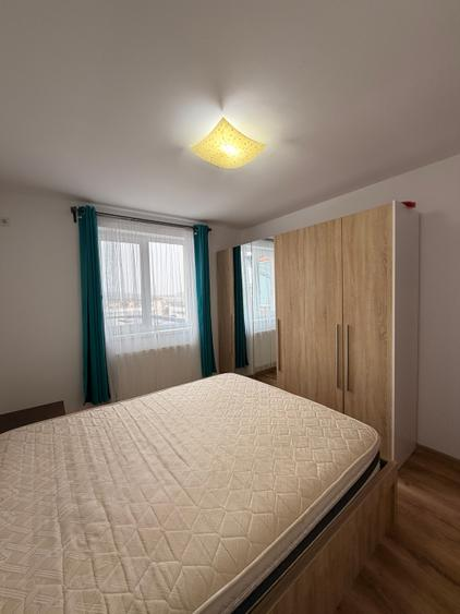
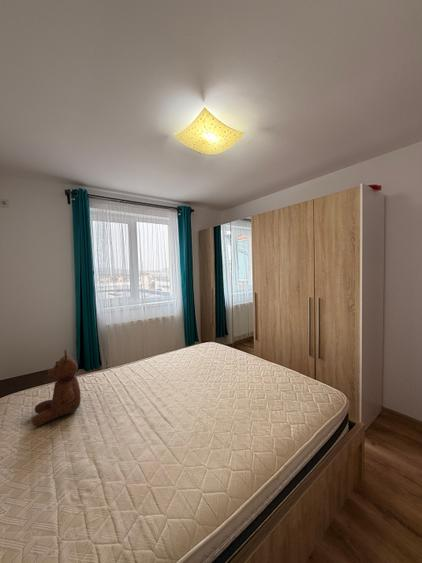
+ teddy bear (56, 383)
